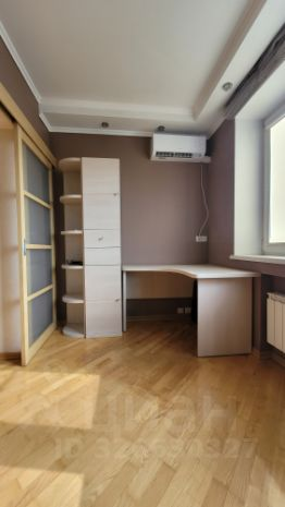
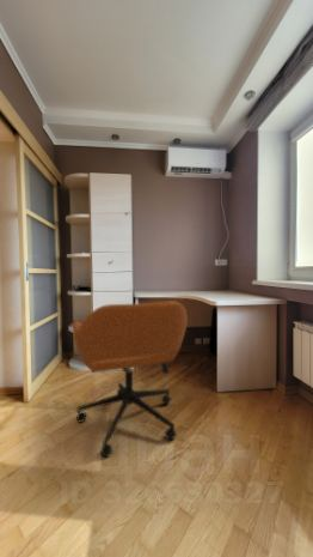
+ office chair (128, 358)
